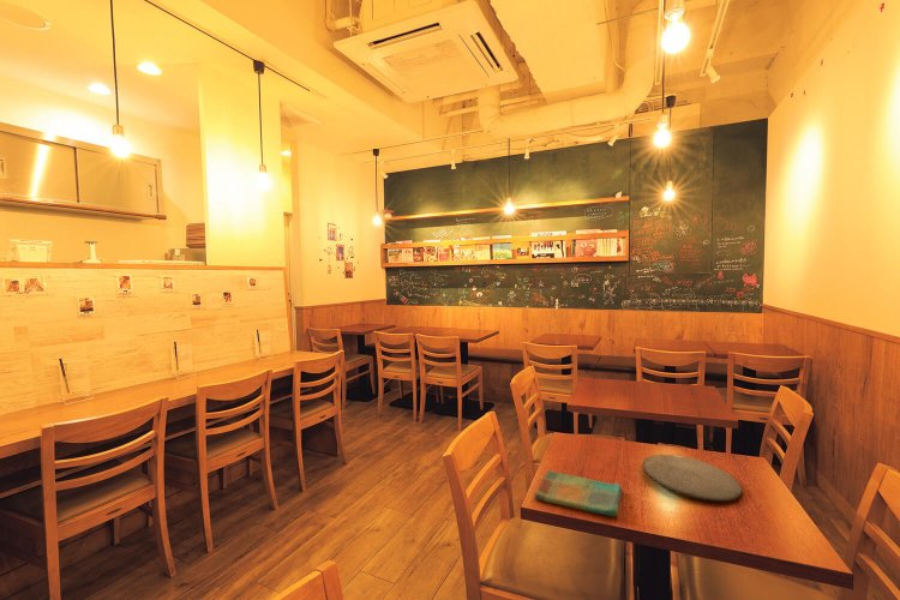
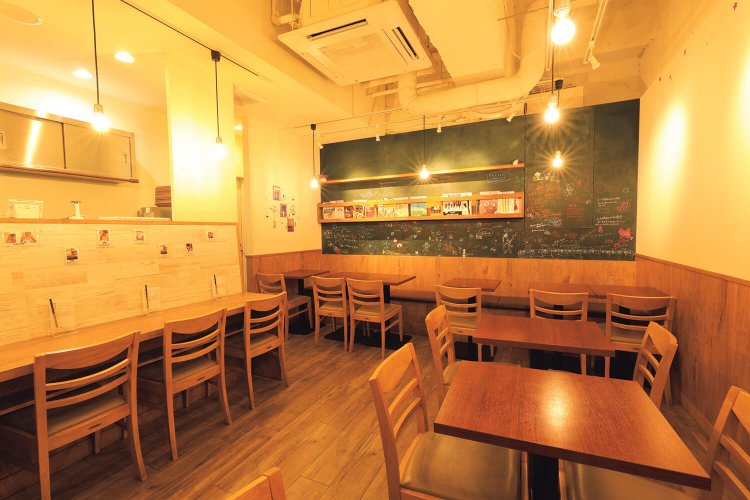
- dish towel (578, 491)
- plate (689, 475)
